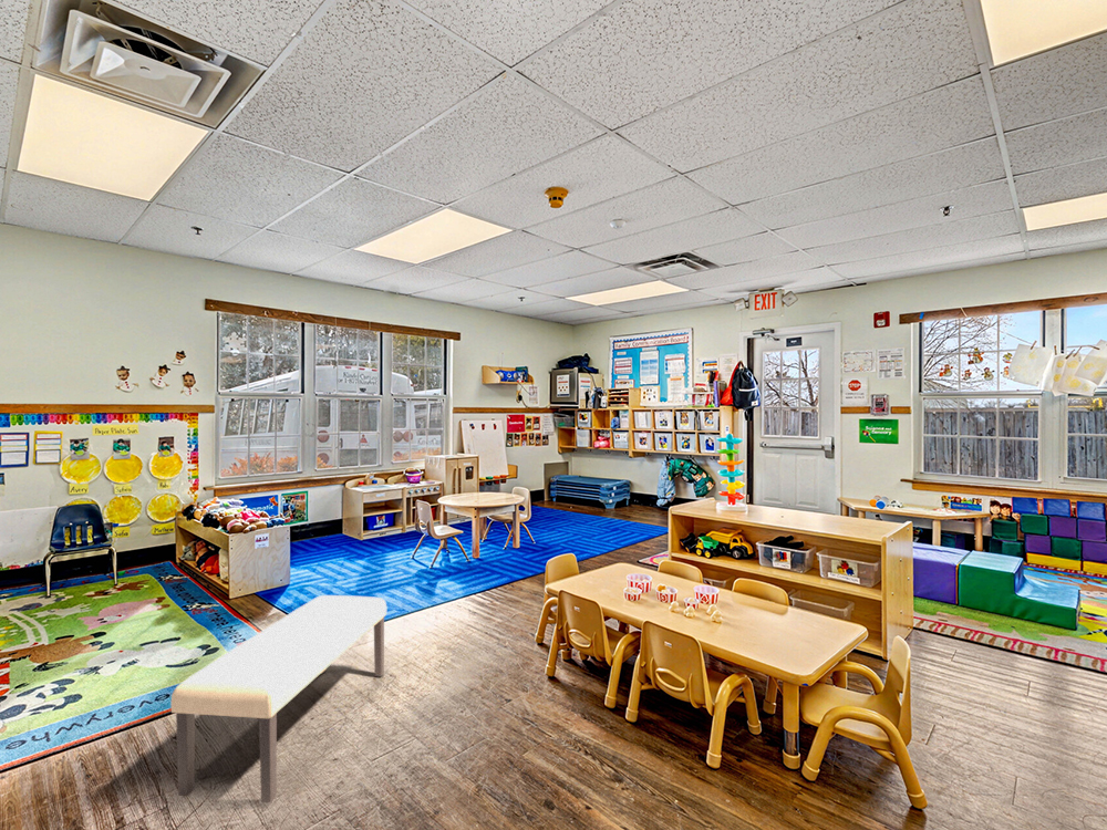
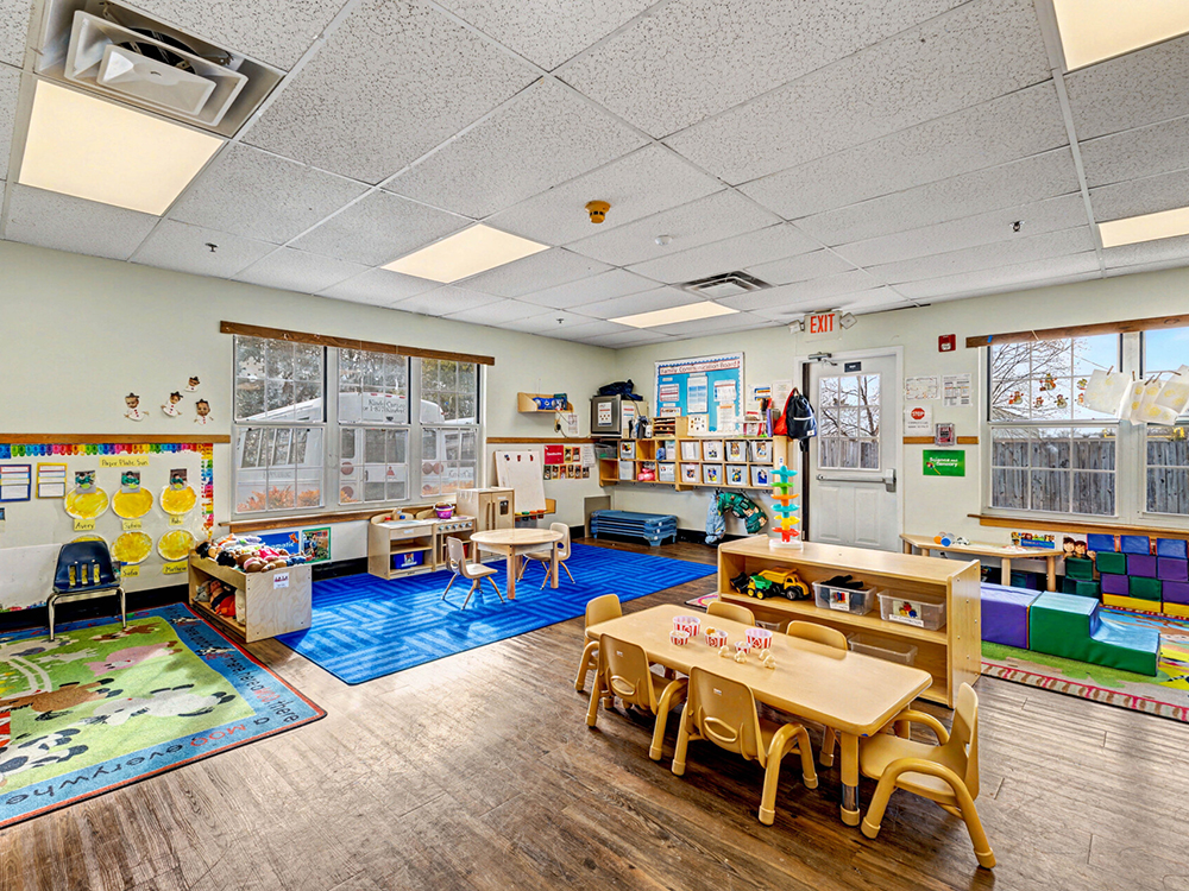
- bench (299, 675)
